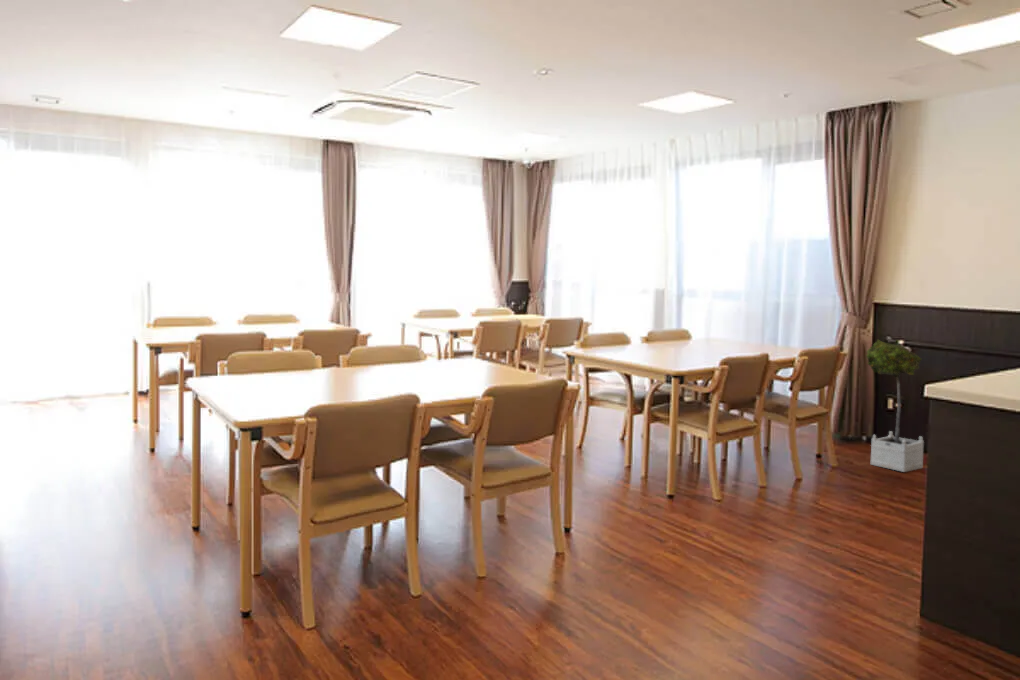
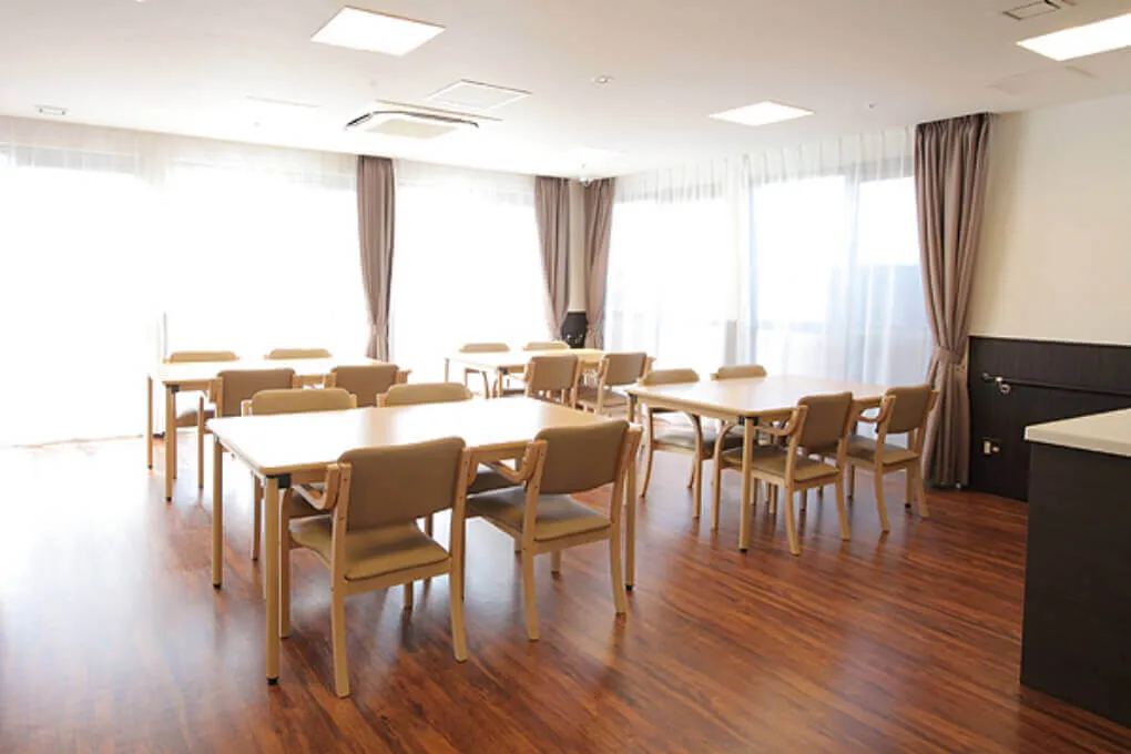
- potted tree (897, 402)
